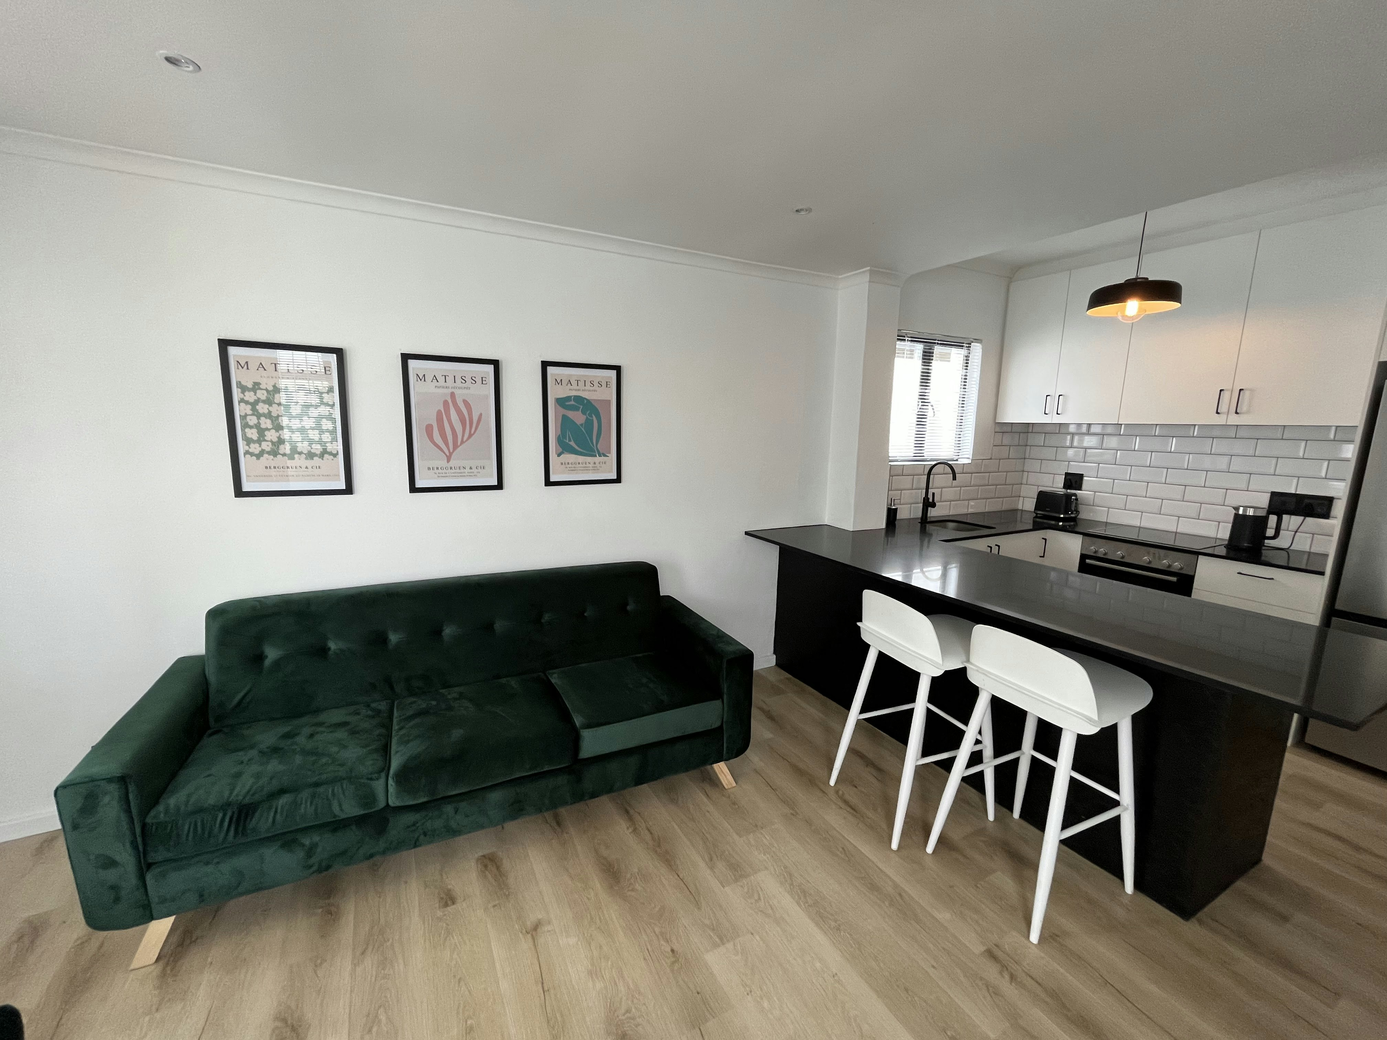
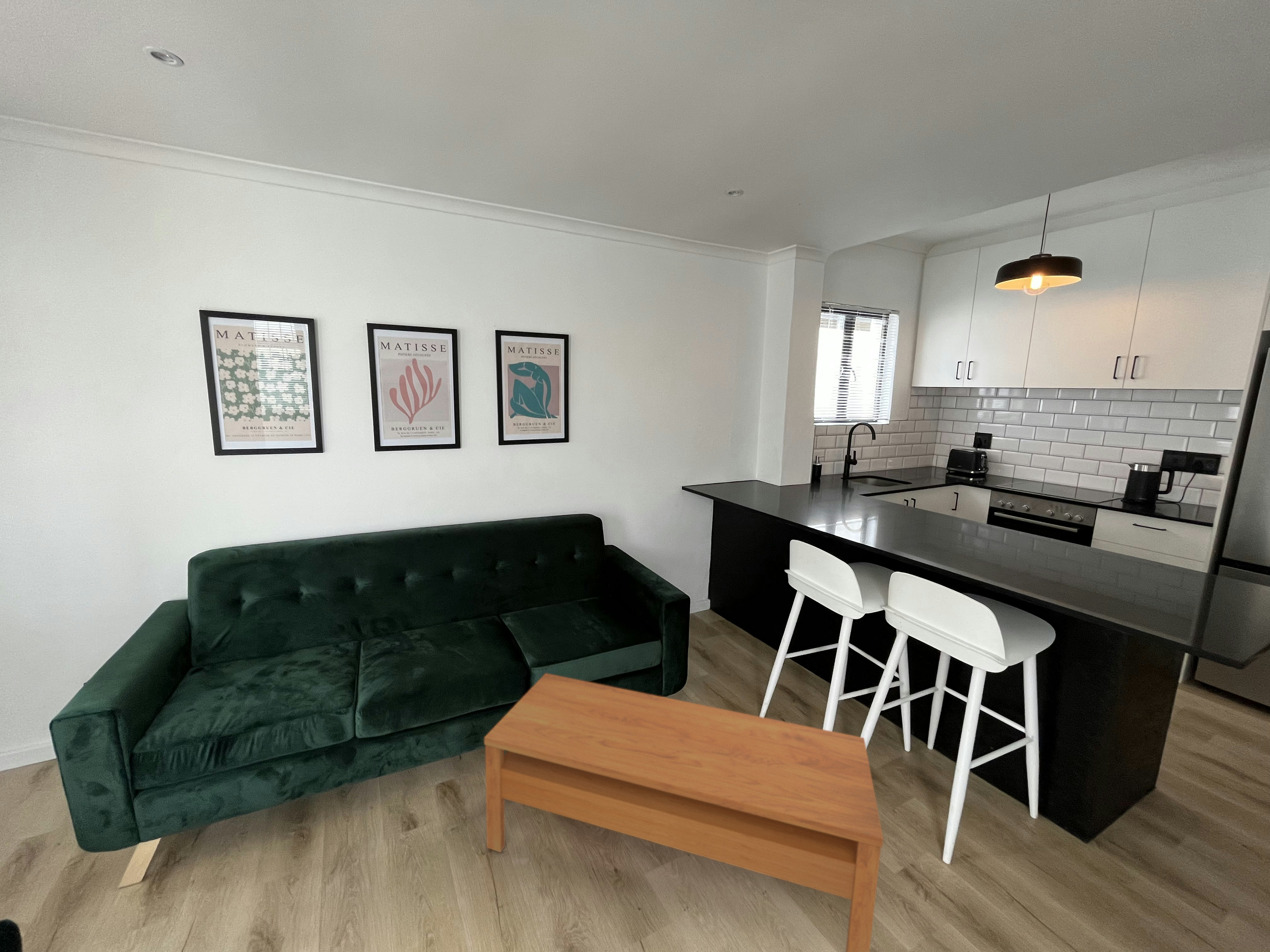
+ coffee table (675, 793)
